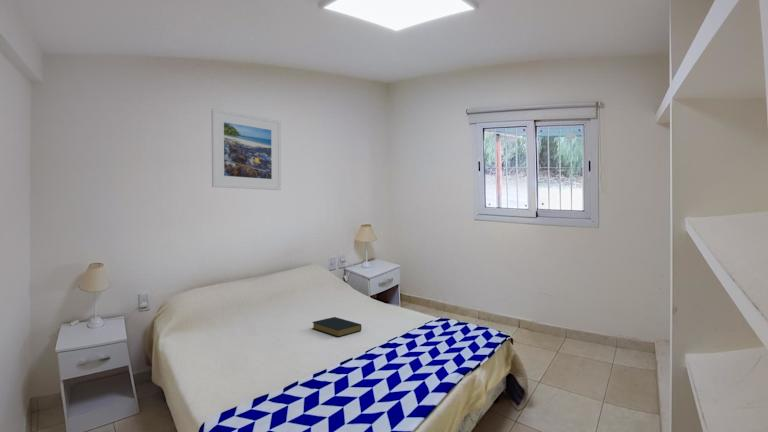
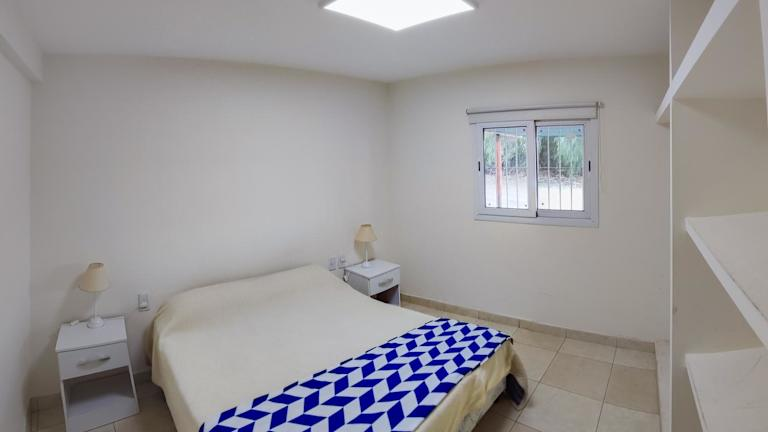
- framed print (248, 152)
- hardback book (336, 326)
